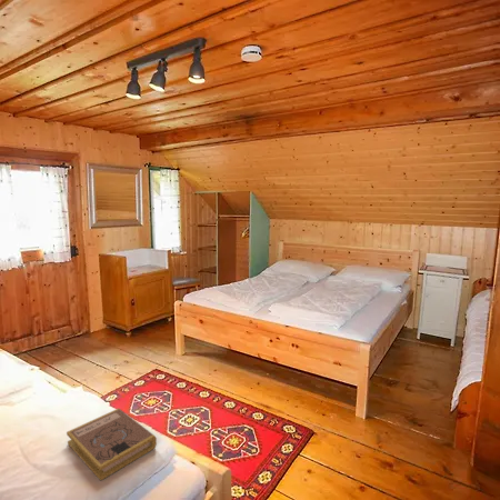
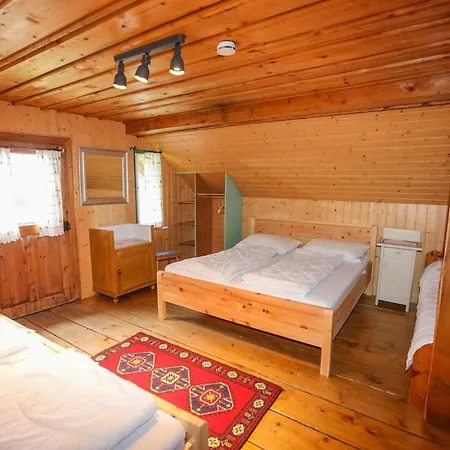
- book (111, 439)
